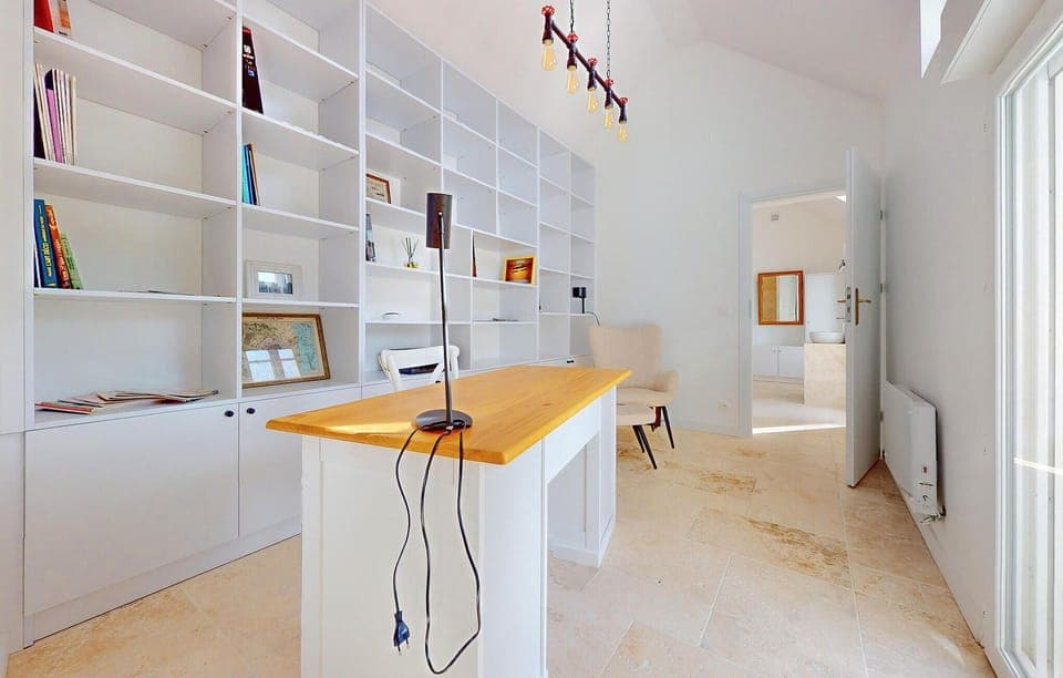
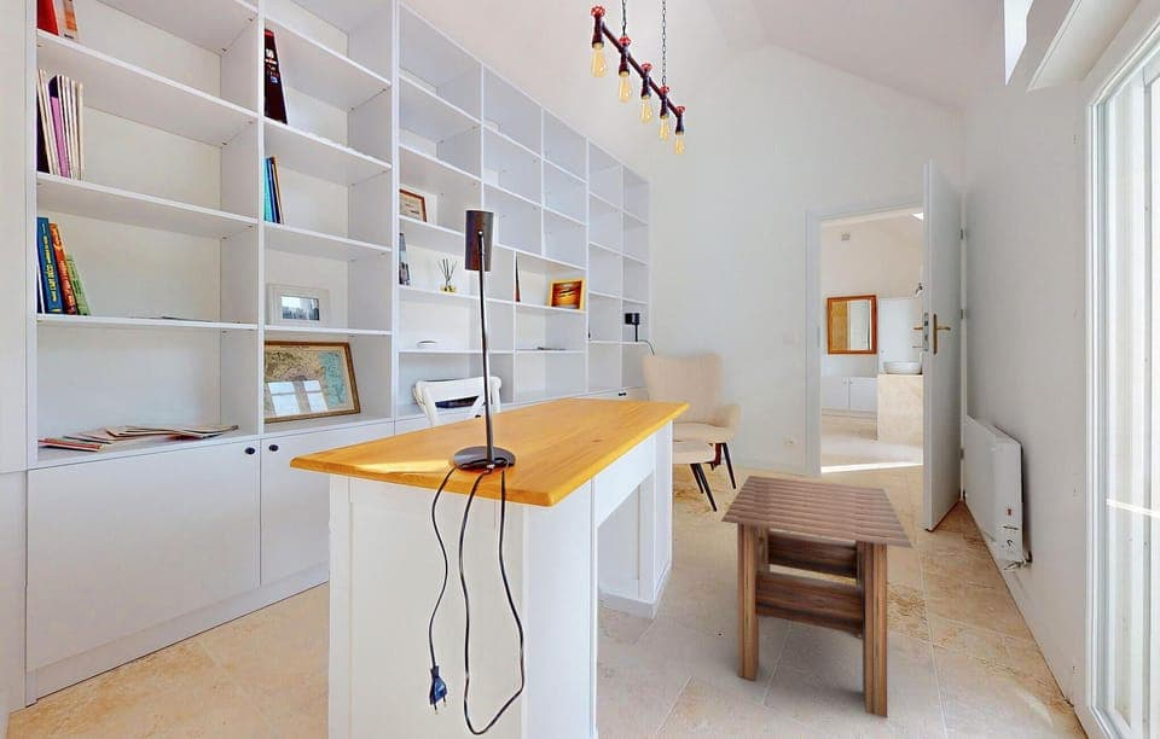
+ side table (811, 578)
